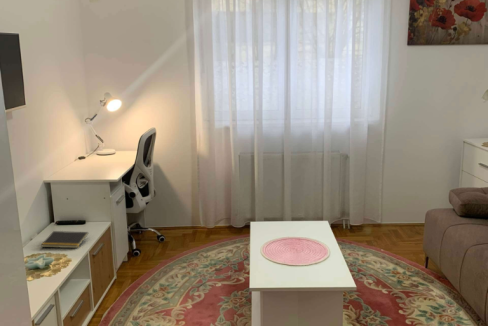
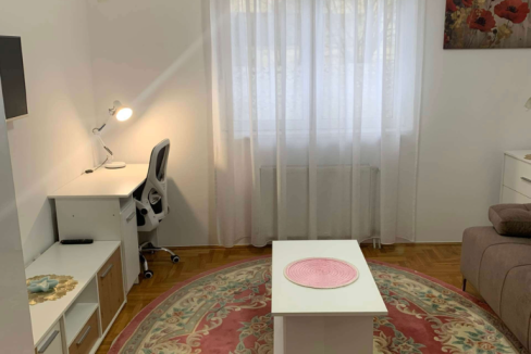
- notepad (65, 239)
